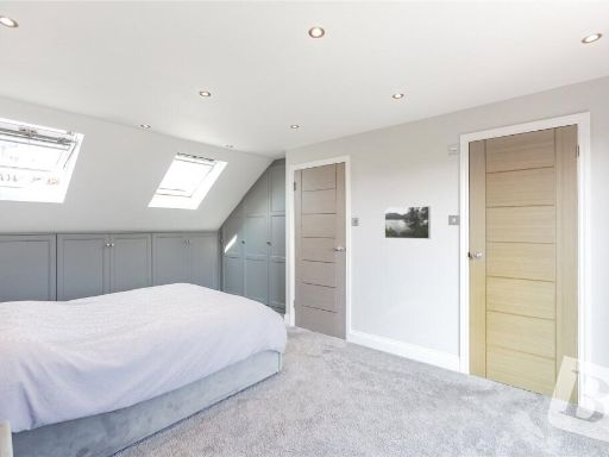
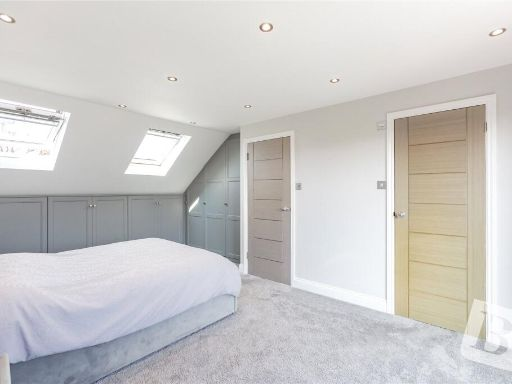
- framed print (406, 223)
